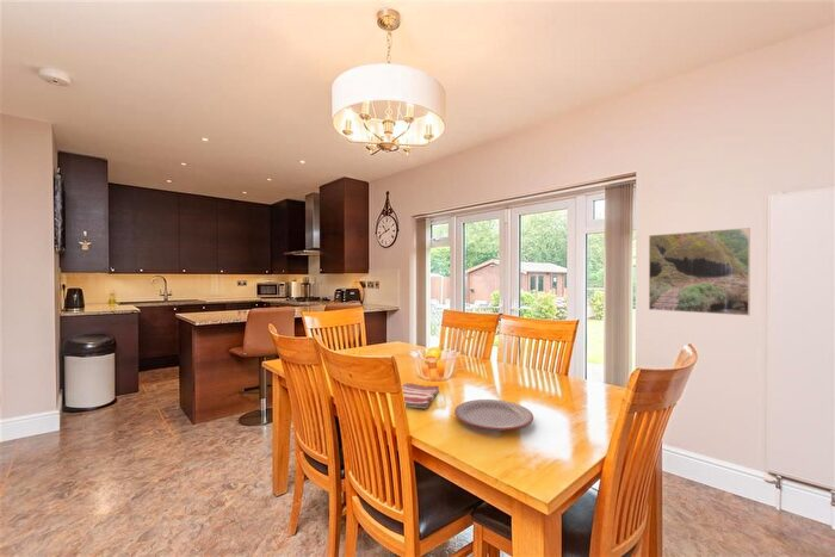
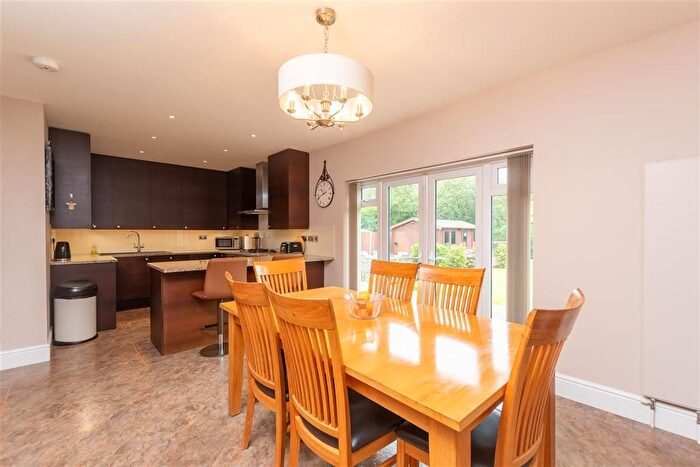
- dish towel (414, 394)
- plate (493, 415)
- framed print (695, 272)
